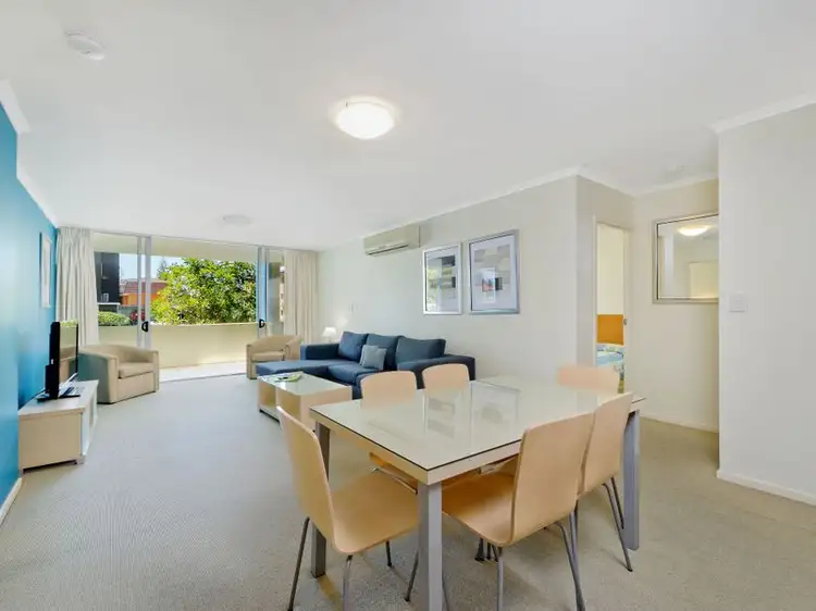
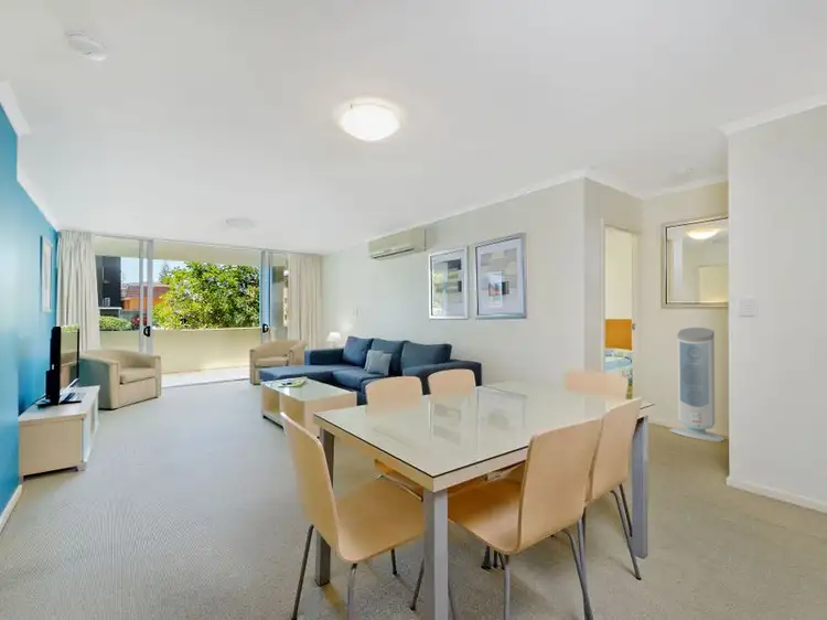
+ air purifier (696, 381)
